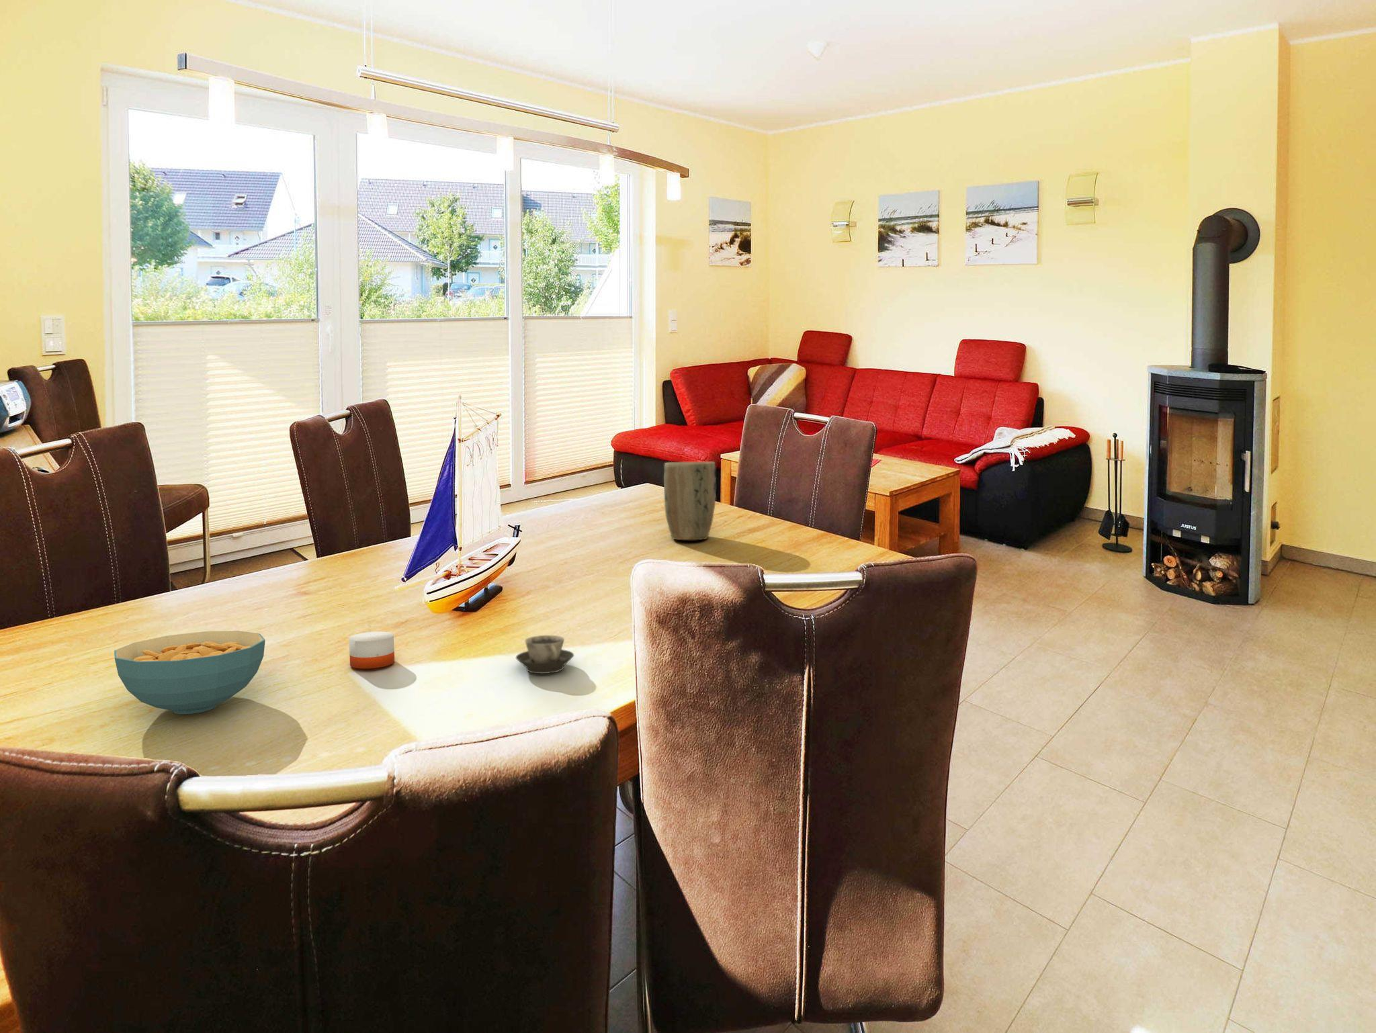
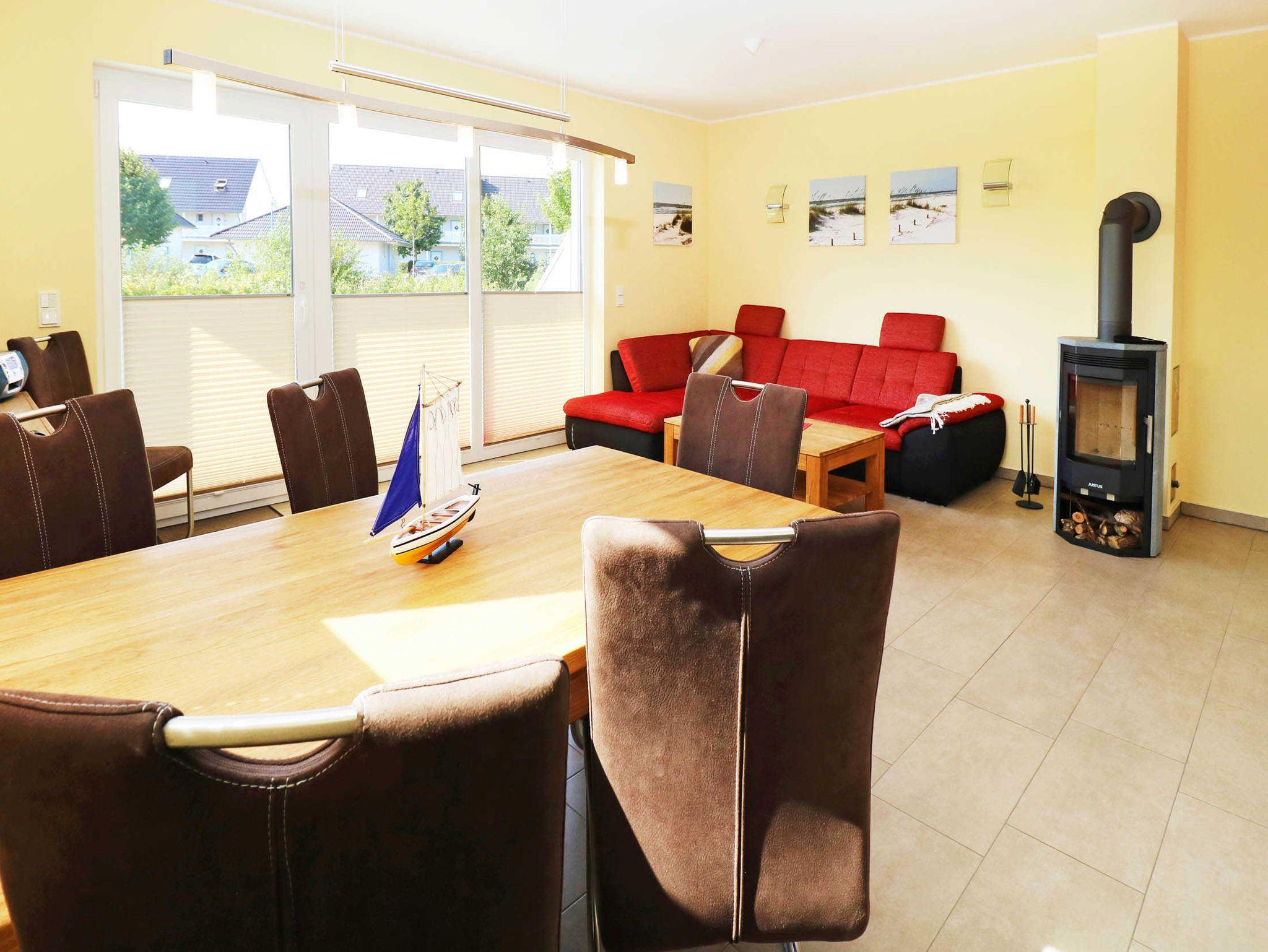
- cereal bowl (193, 676)
- cup (545, 654)
- plant pot (690, 500)
- candle (371, 635)
